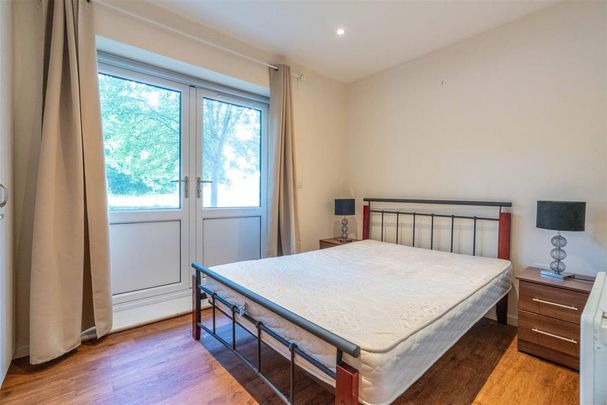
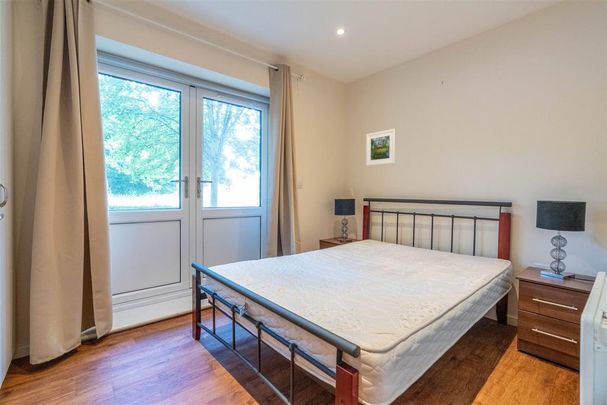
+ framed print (380, 148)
